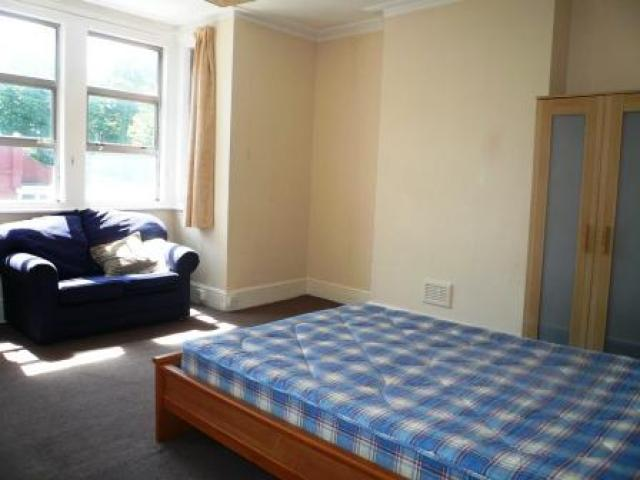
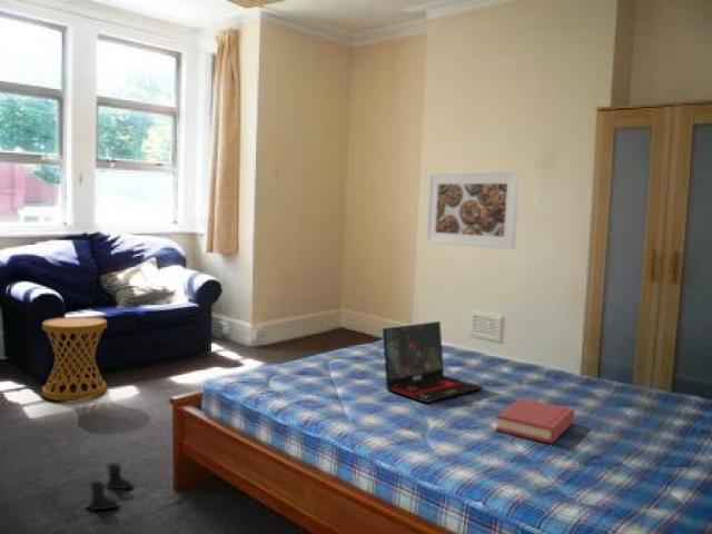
+ laptop (433, 359)
+ boots (110, 484)
+ side table (75, 356)
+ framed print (469, 209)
+ hardback book (535, 418)
